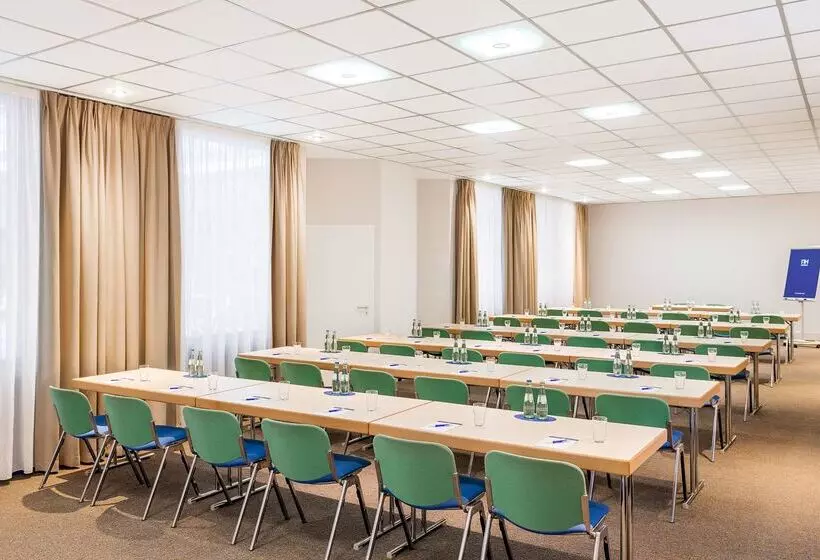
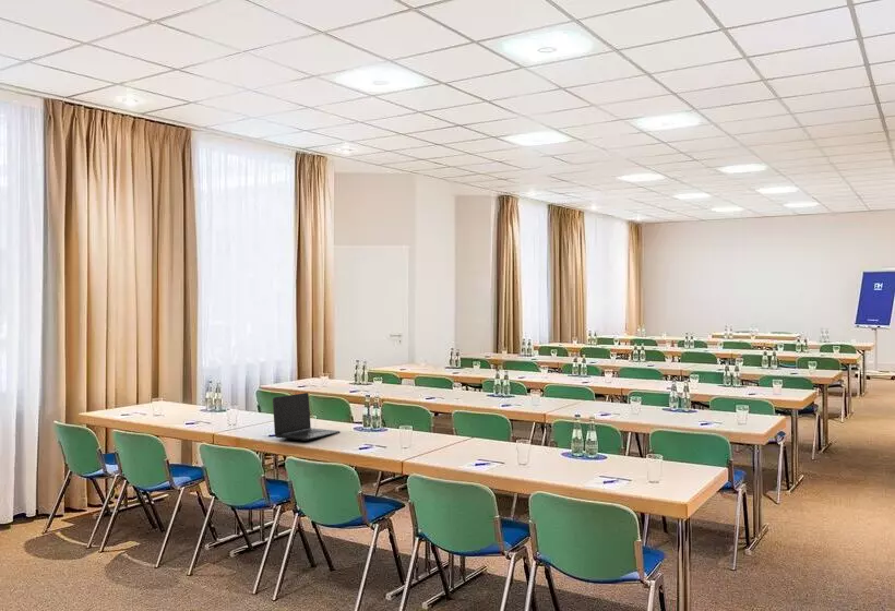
+ laptop (307, 416)
